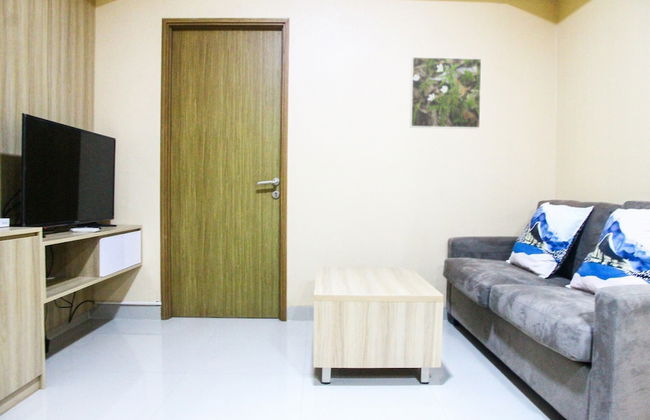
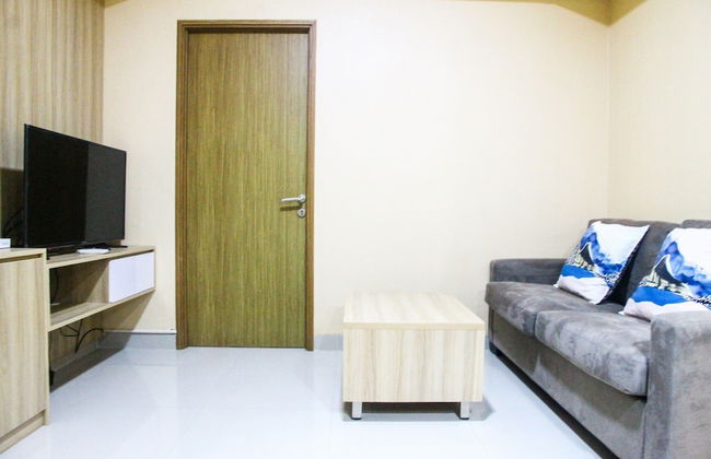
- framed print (445, 93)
